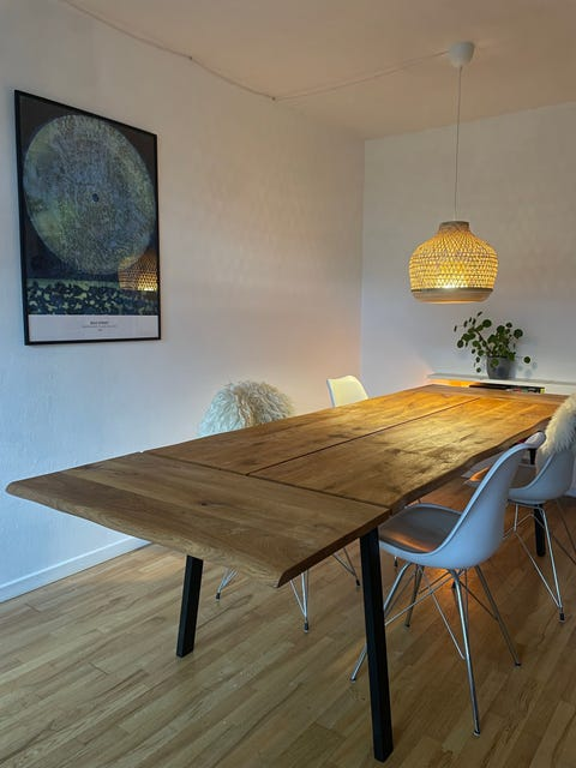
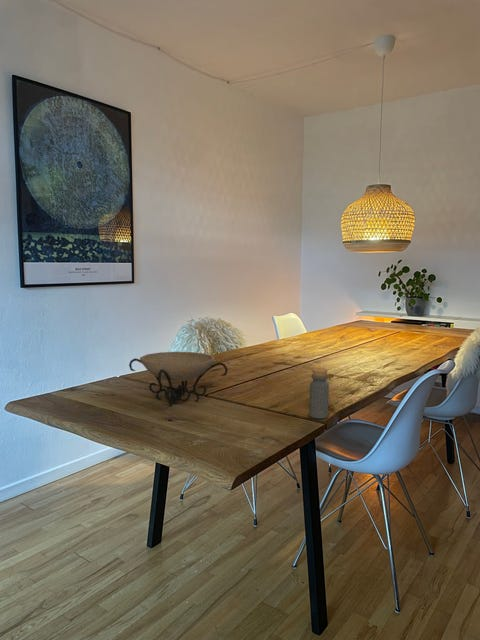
+ decorative bowl (177, 379)
+ bottle (319, 392)
